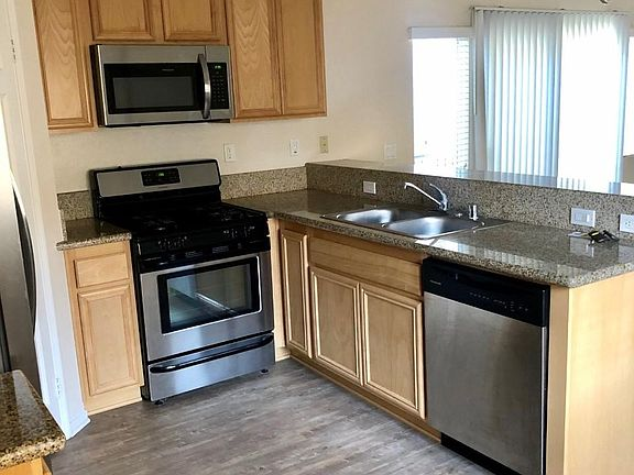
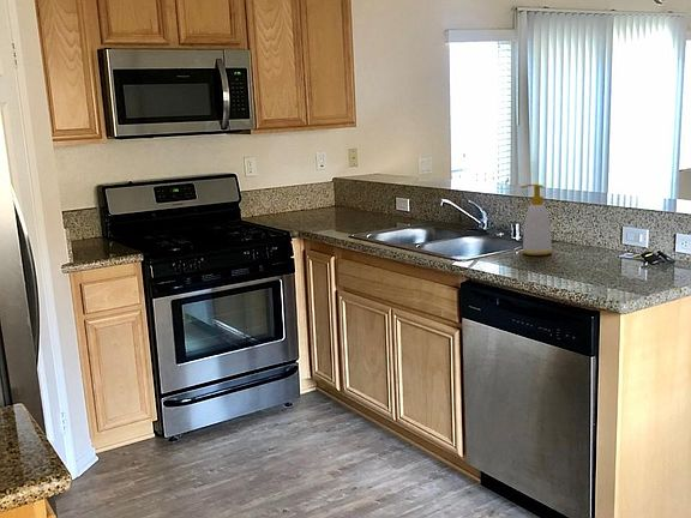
+ soap bottle (536, 218)
